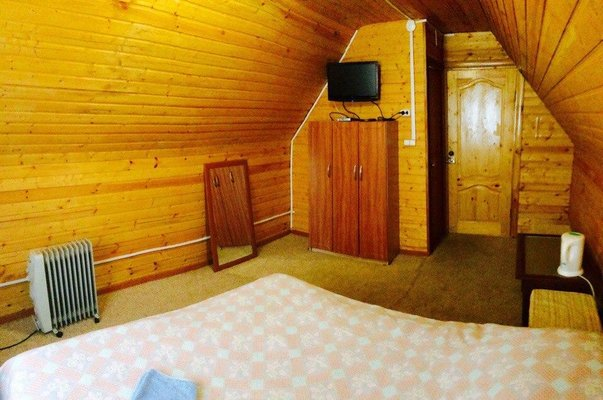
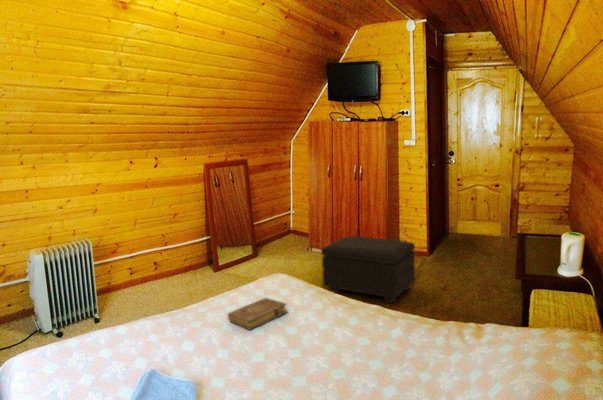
+ book (258, 312)
+ footstool (368, 266)
